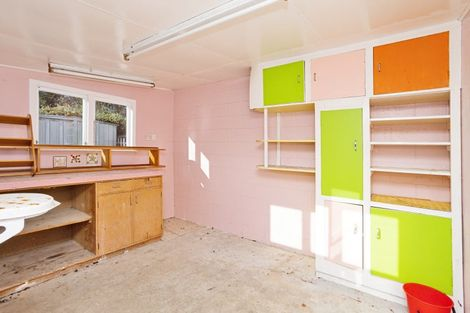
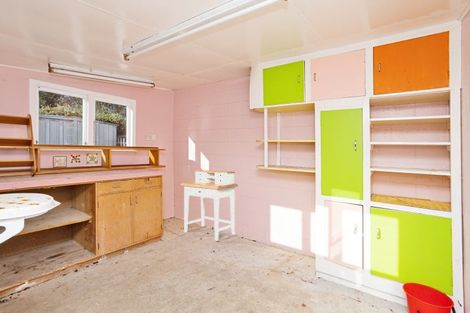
+ desk (204, 202)
